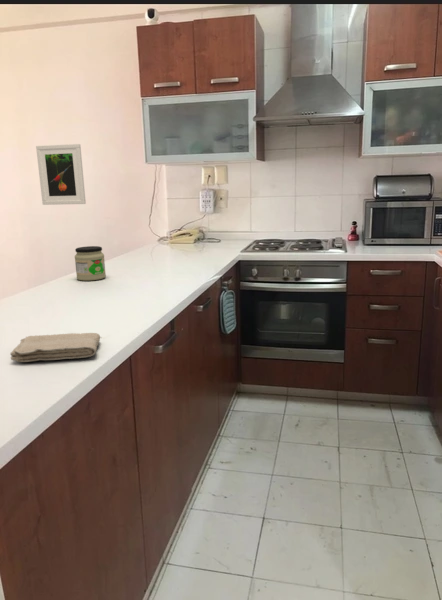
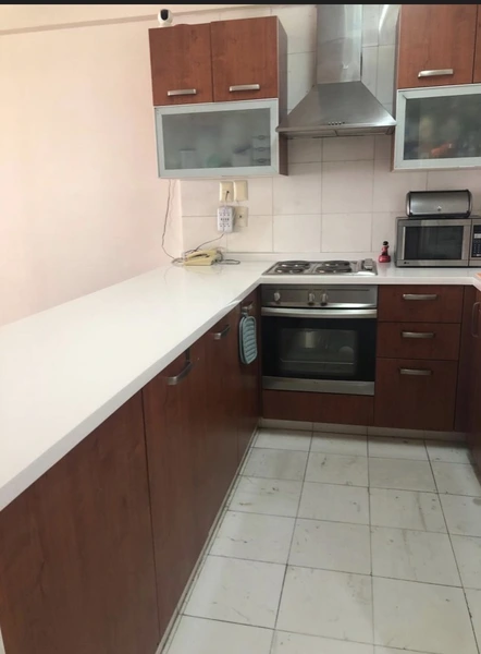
- jar (90, 263)
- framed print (61, 175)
- washcloth (57, 345)
